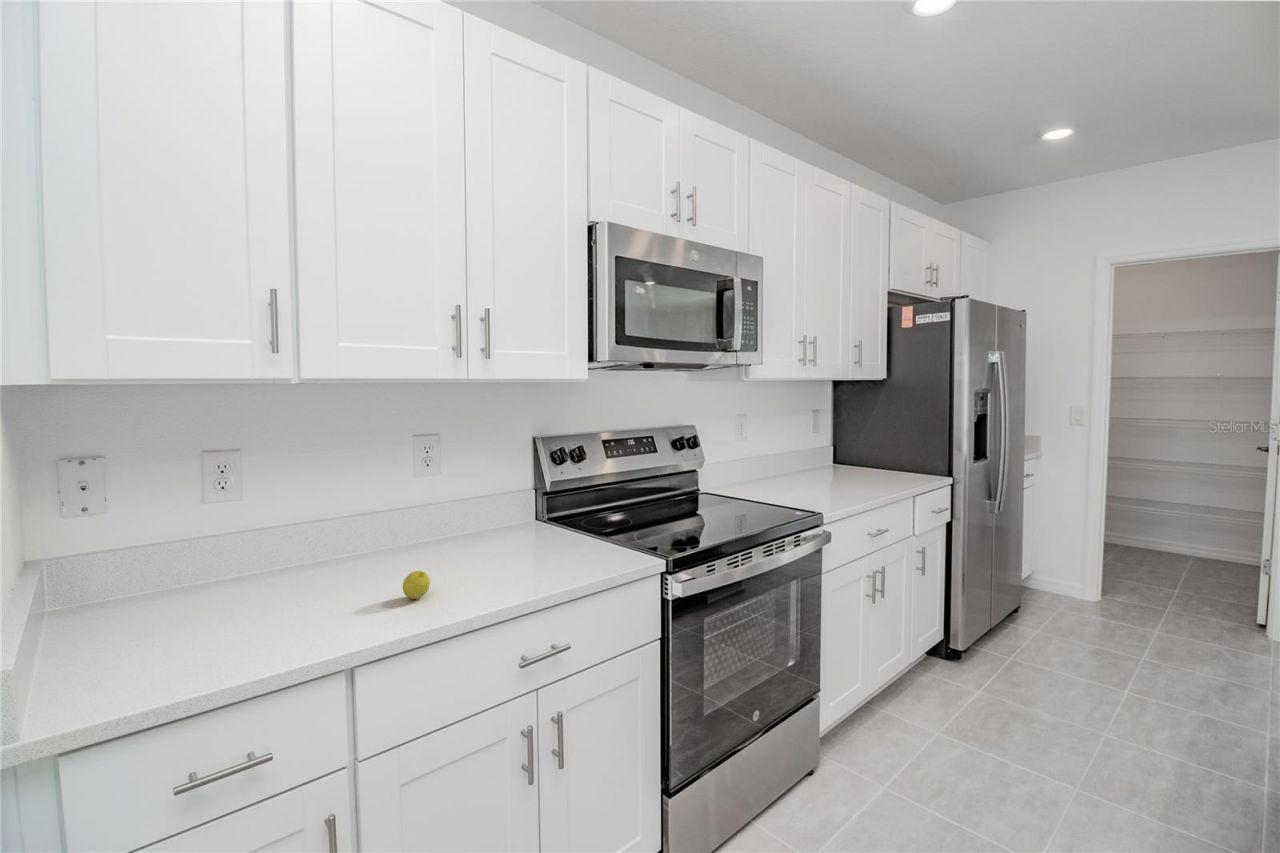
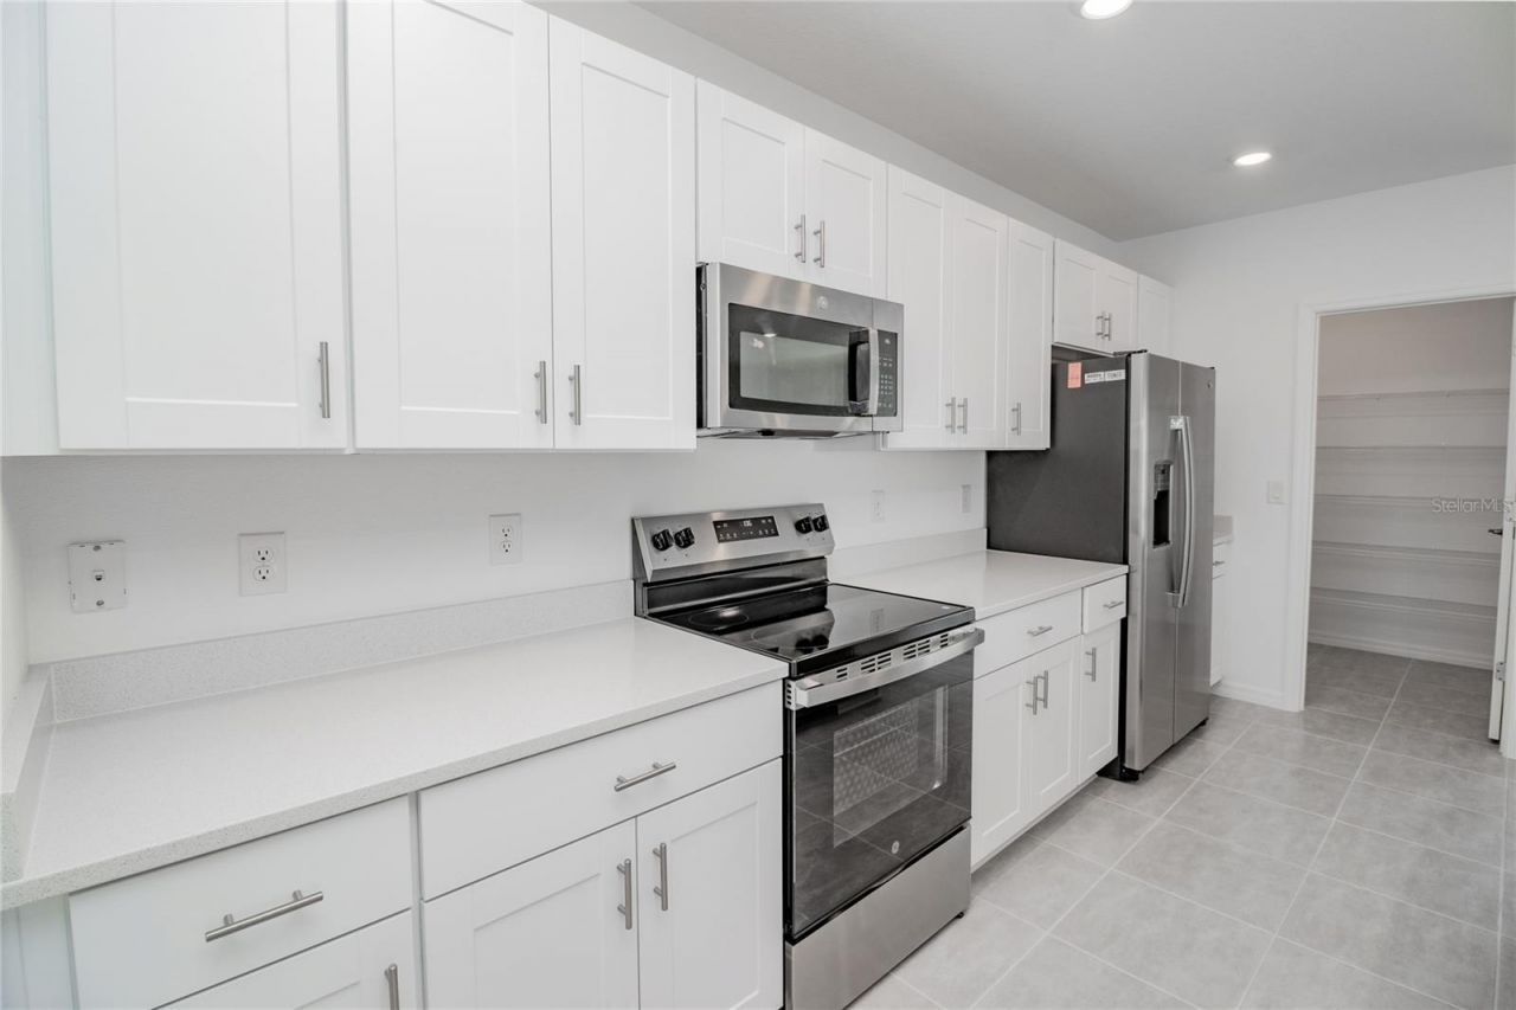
- fruit (416, 584)
